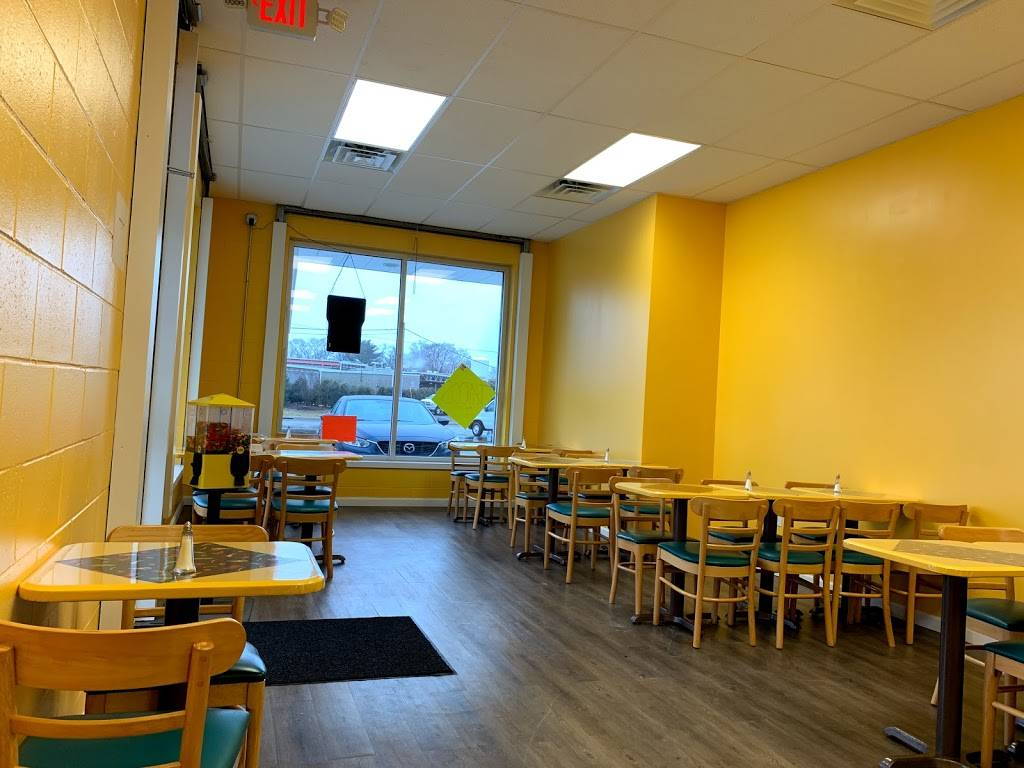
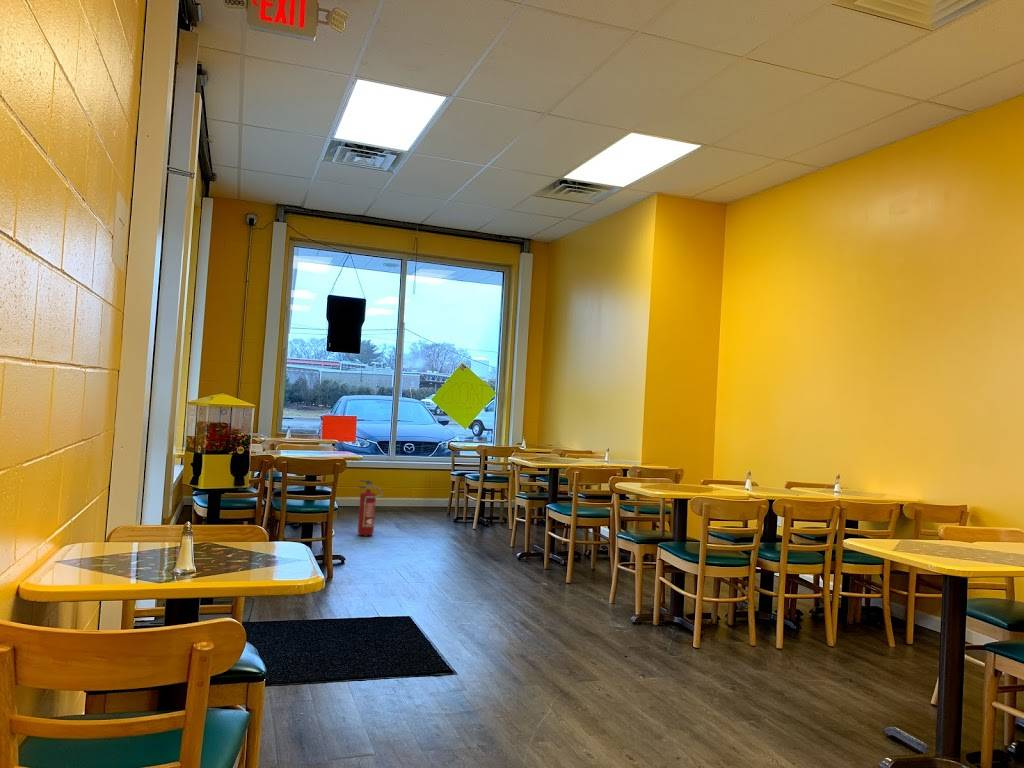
+ fire extinguisher (369, 507)
